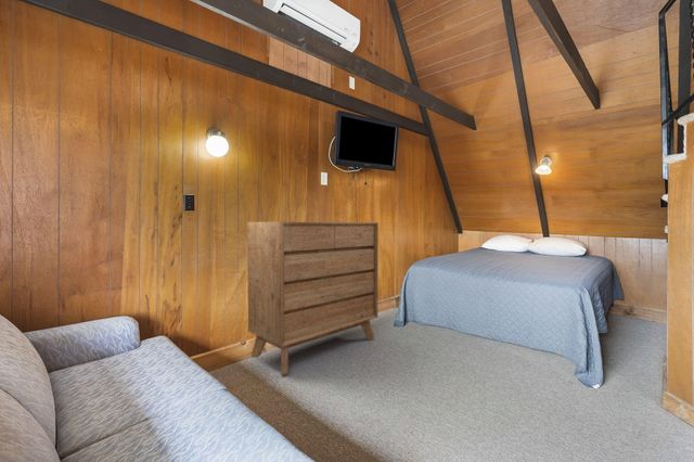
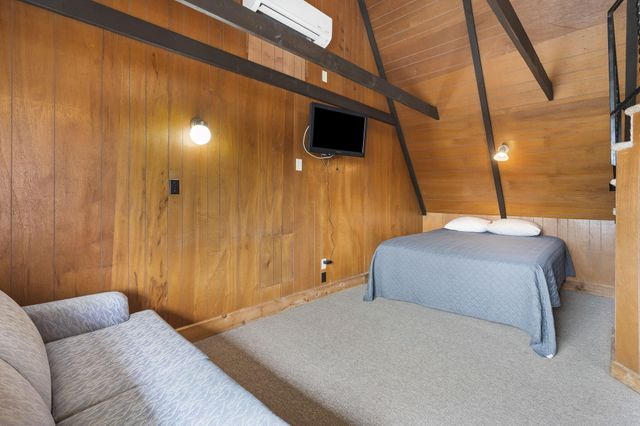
- dresser (317, 285)
